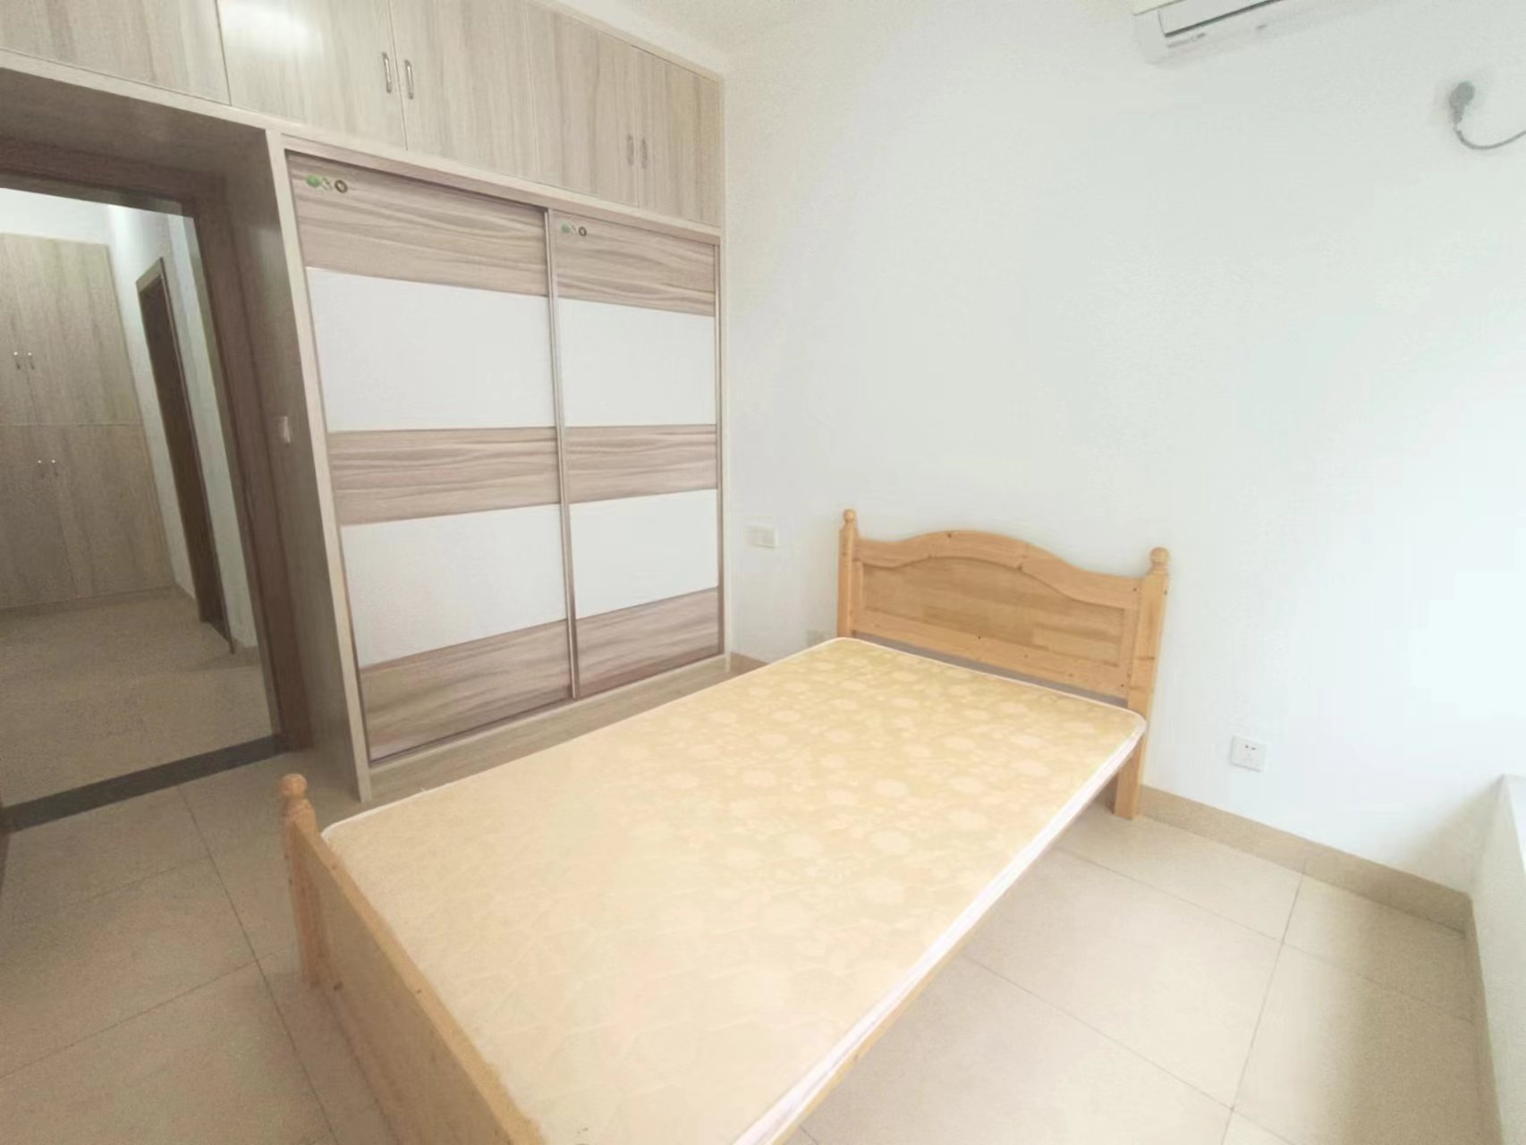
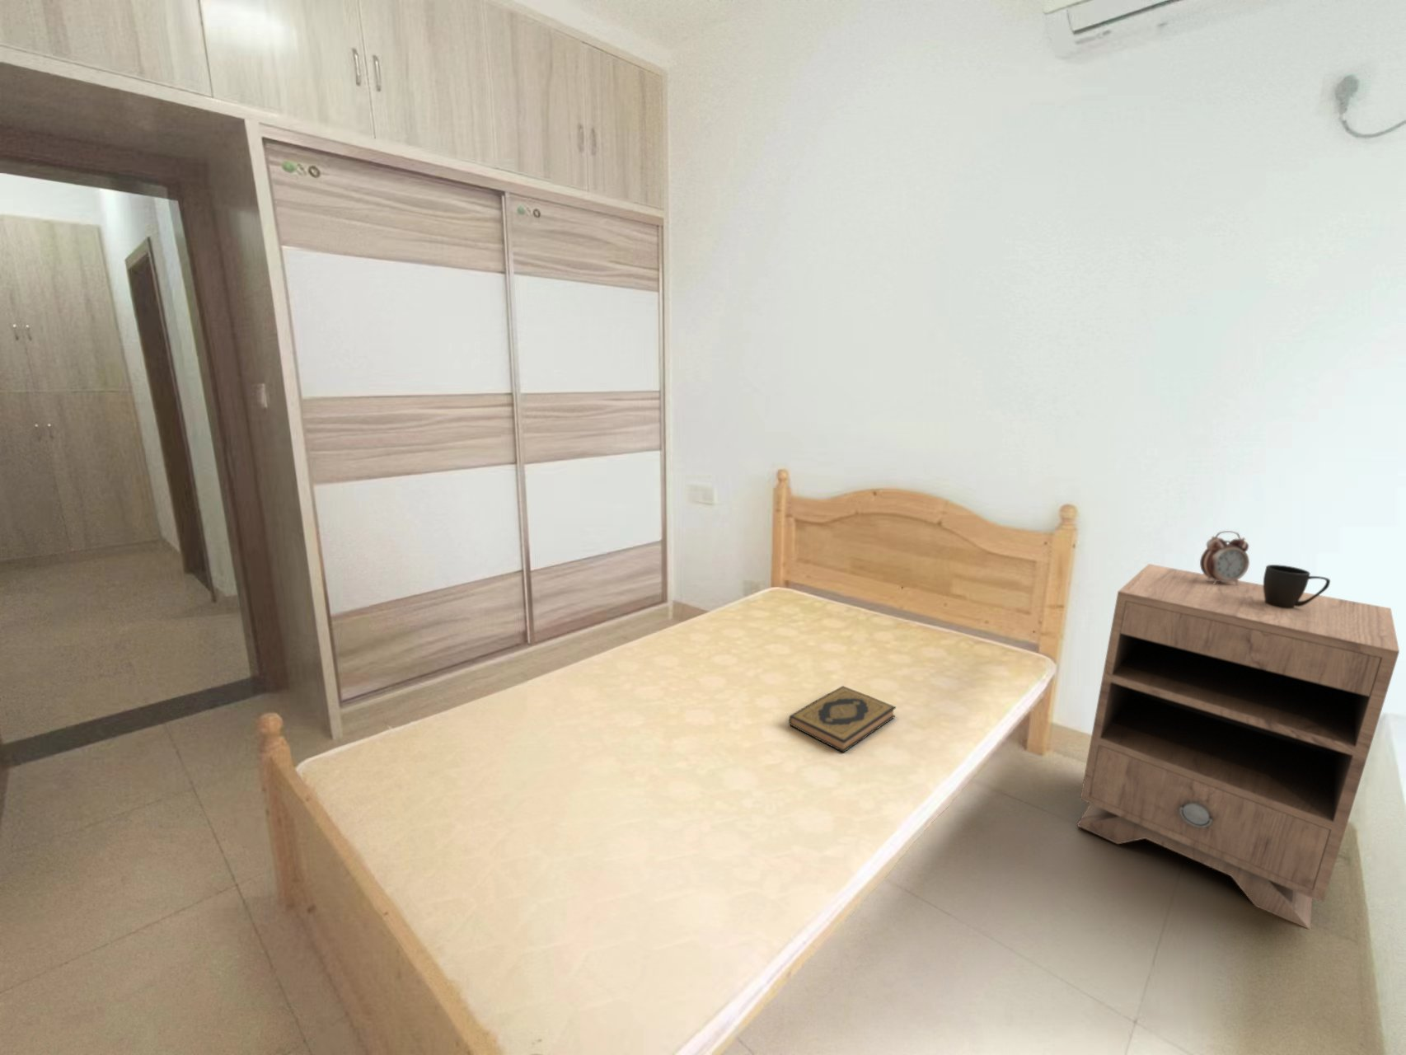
+ alarm clock (1225, 556)
+ mug (1293, 587)
+ nightstand (1219, 728)
+ hardback book (842, 716)
